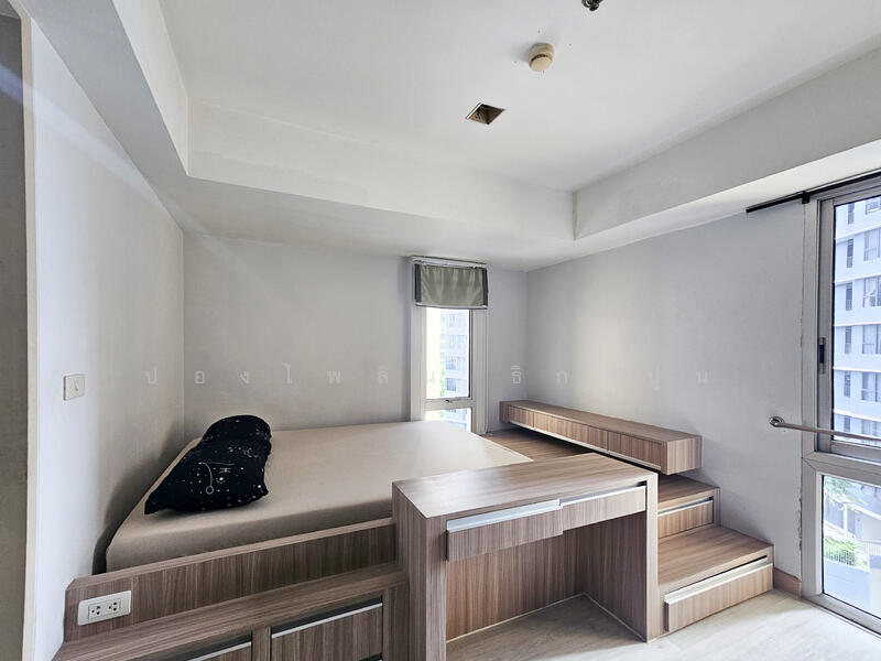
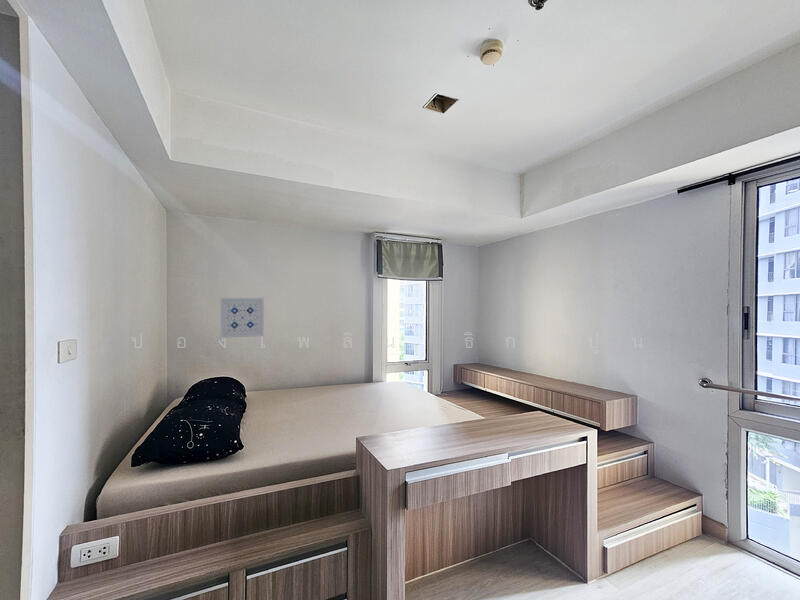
+ wall art (242, 317)
